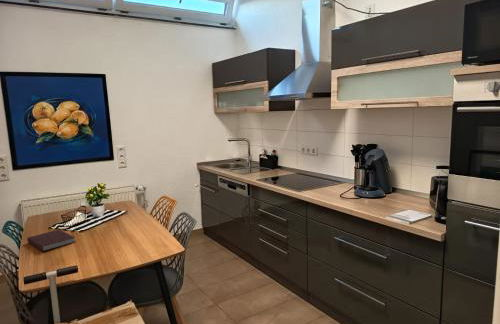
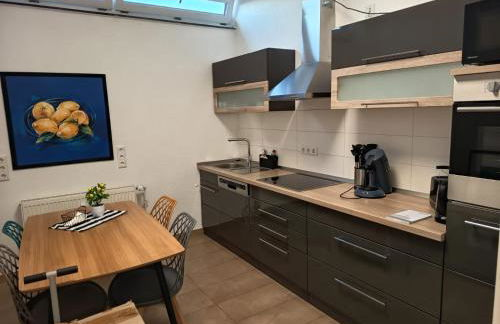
- notebook (51, 239)
